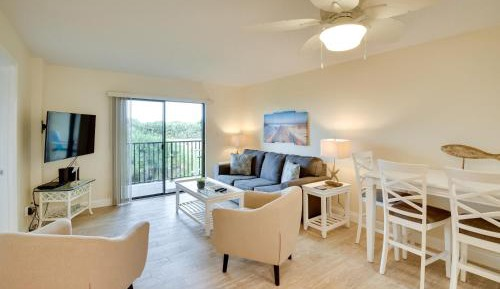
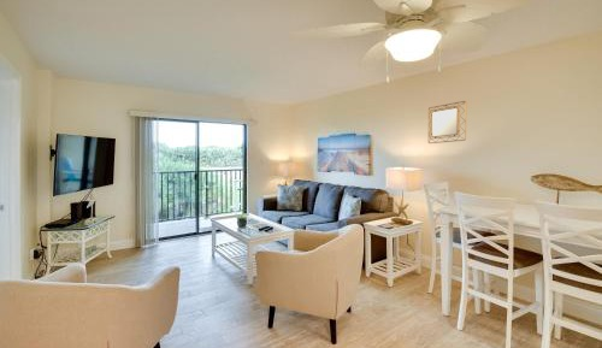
+ home mirror (444, 123)
